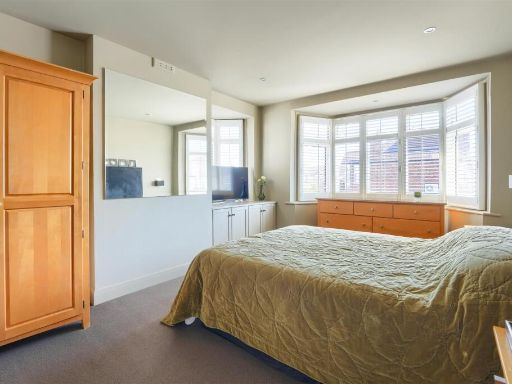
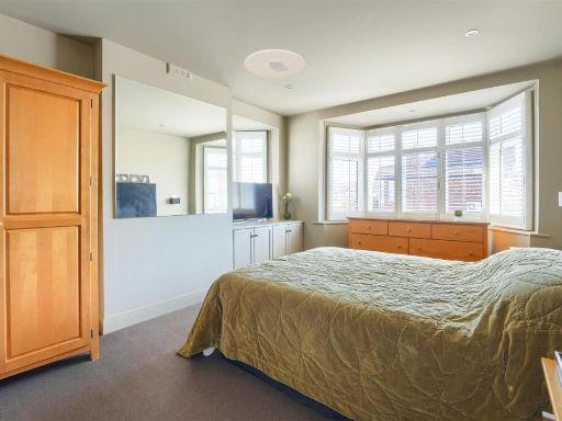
+ ceiling light (274, 61)
